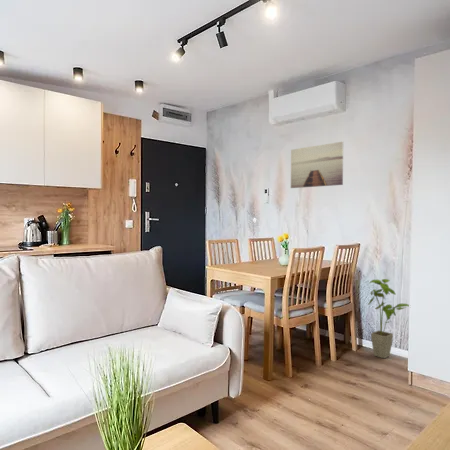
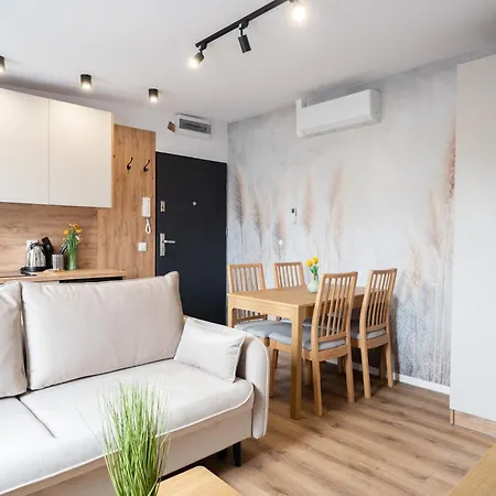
- house plant (387, 318)
- wall art (315, 166)
